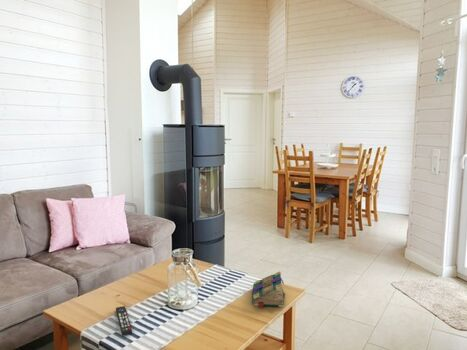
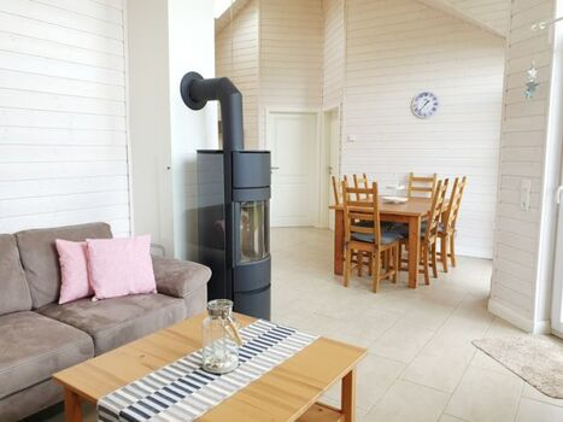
- book (268, 289)
- remote control (123, 319)
